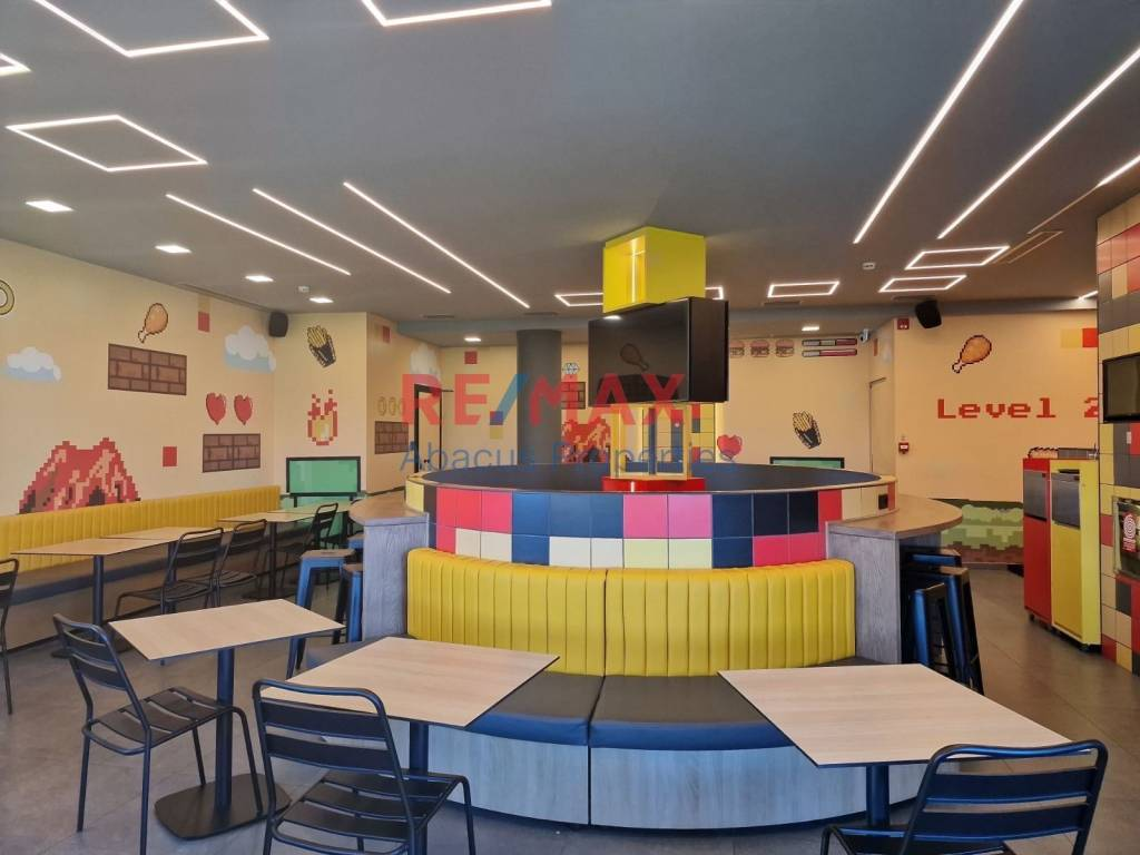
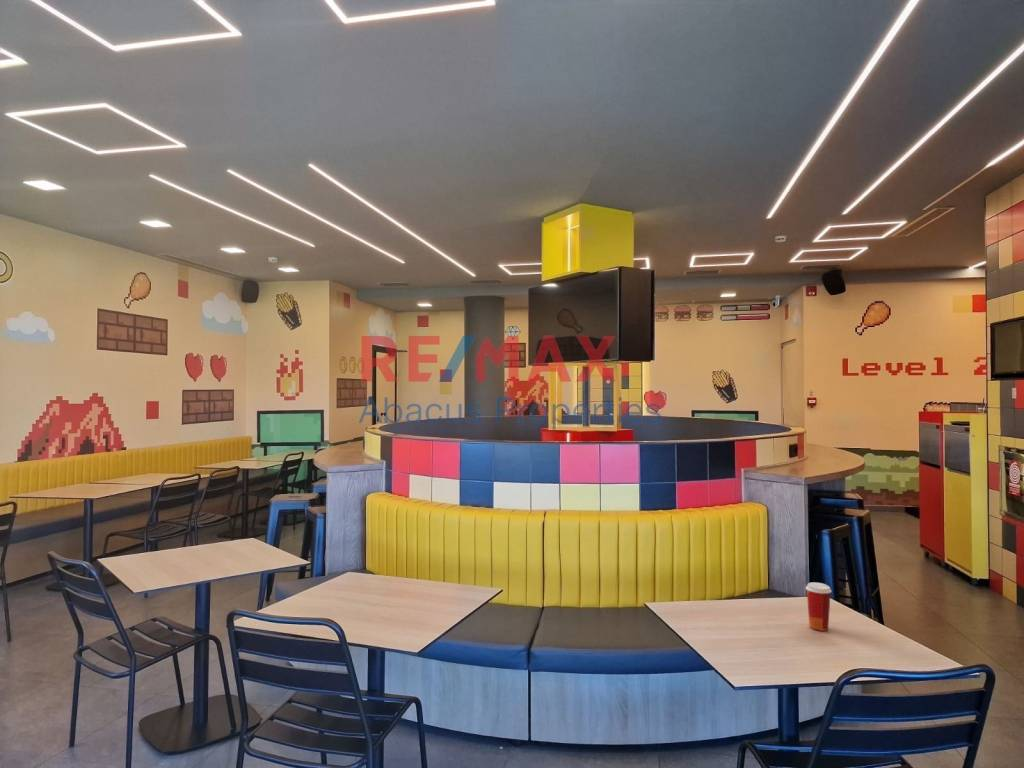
+ paper cup (818, 606)
